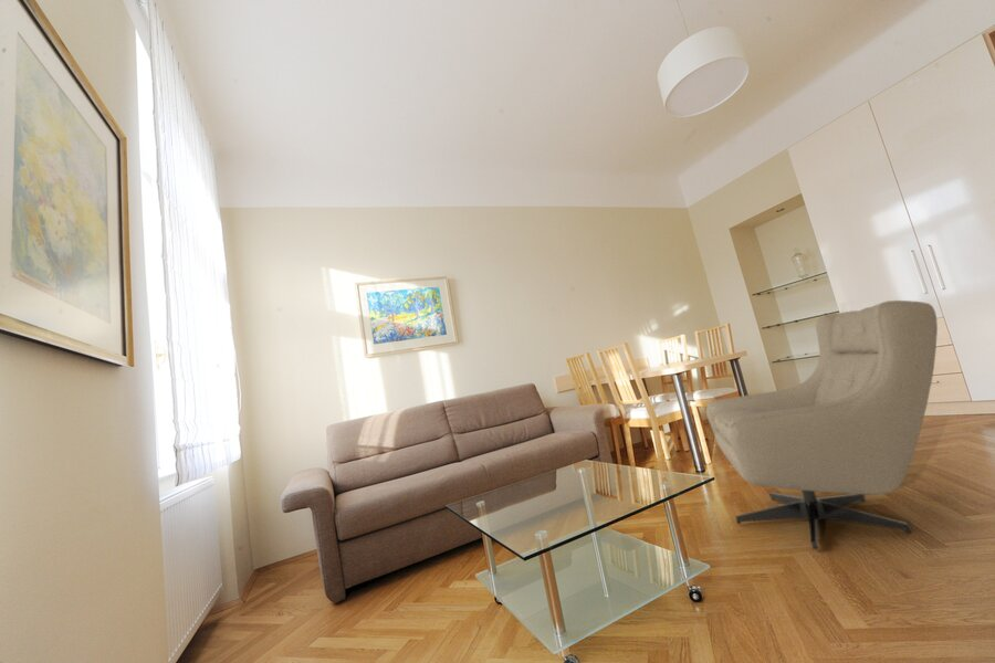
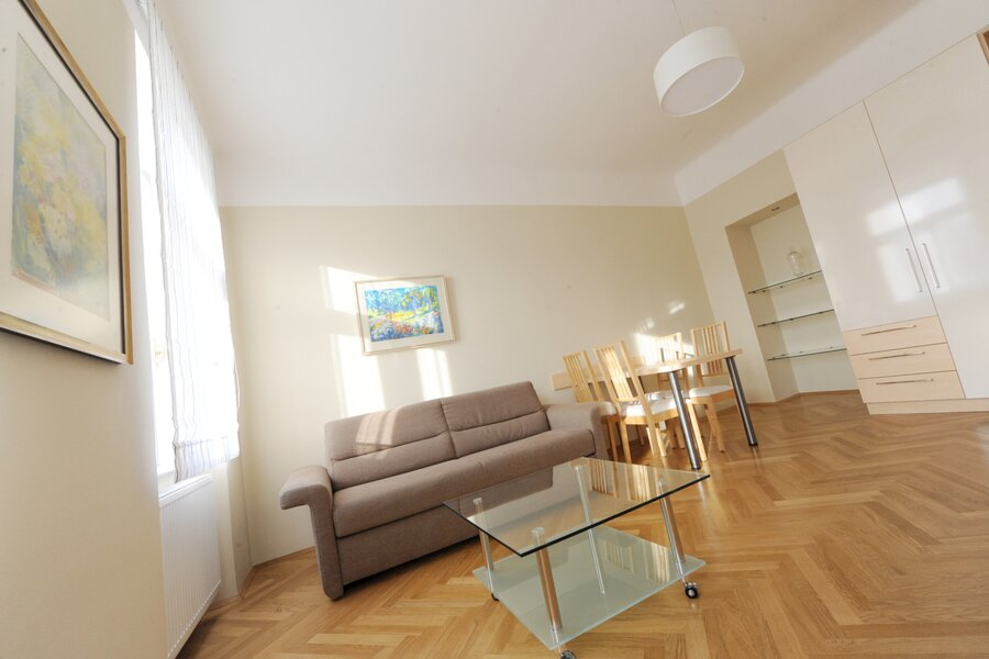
- armchair (815, 417)
